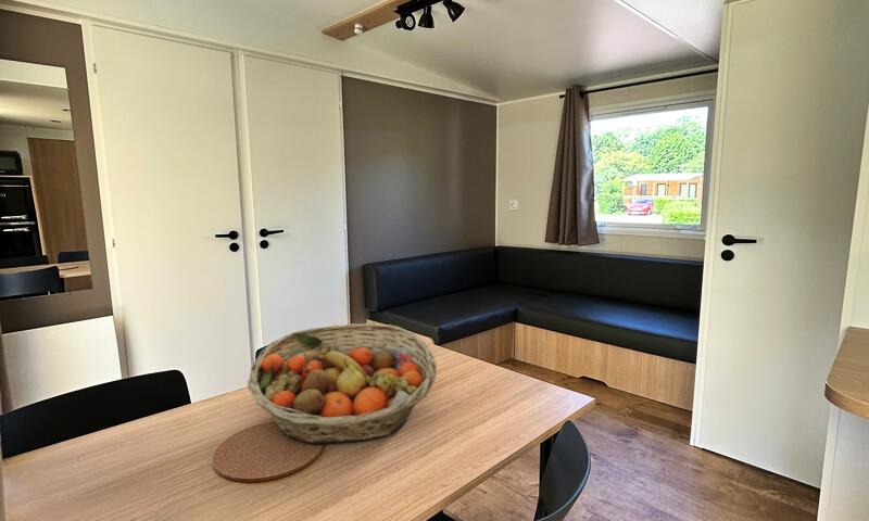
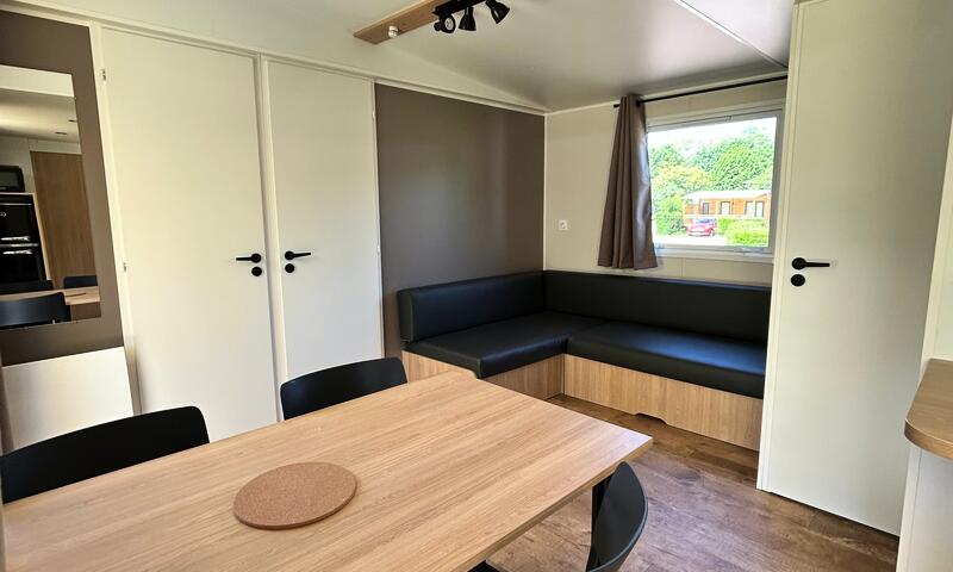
- fruit basket (345, 378)
